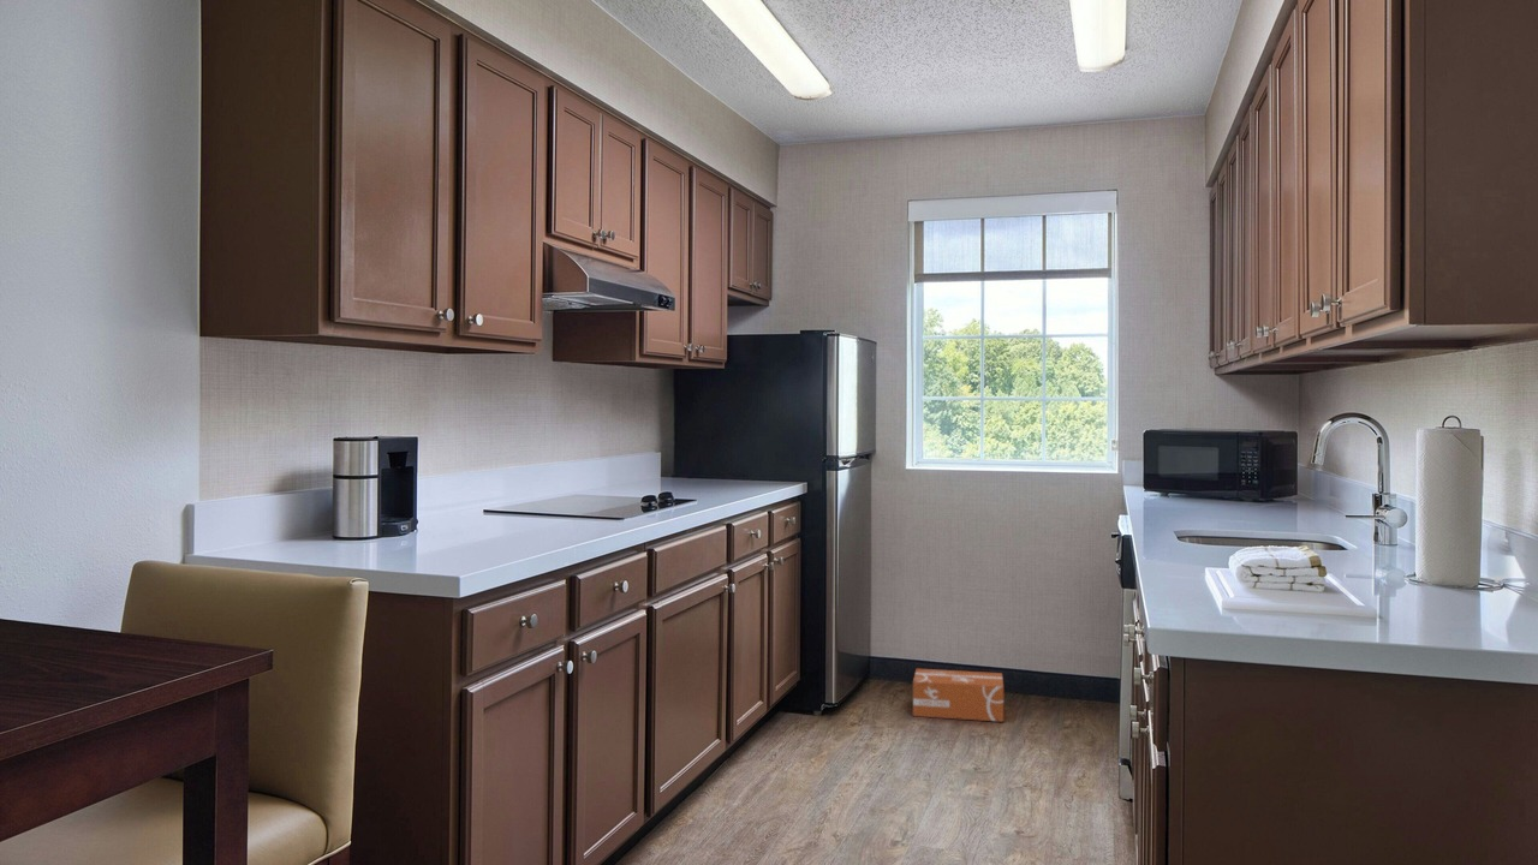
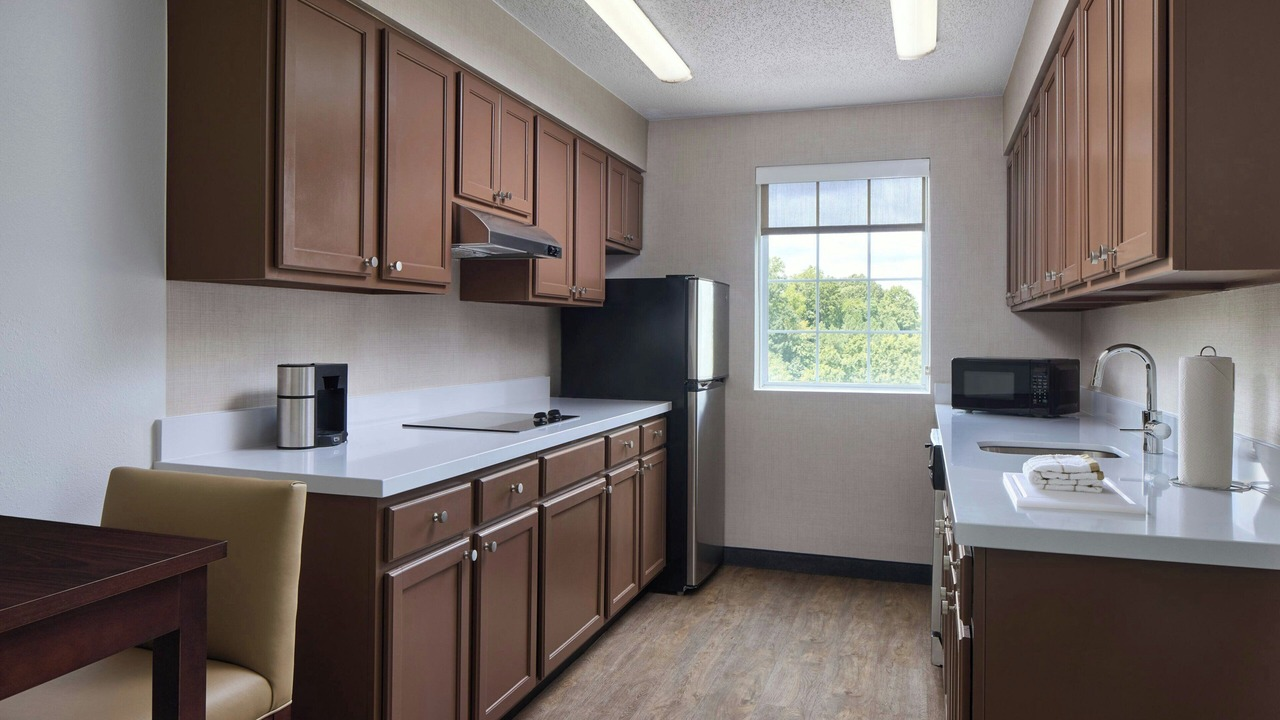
- cardboard box (958, 693)
